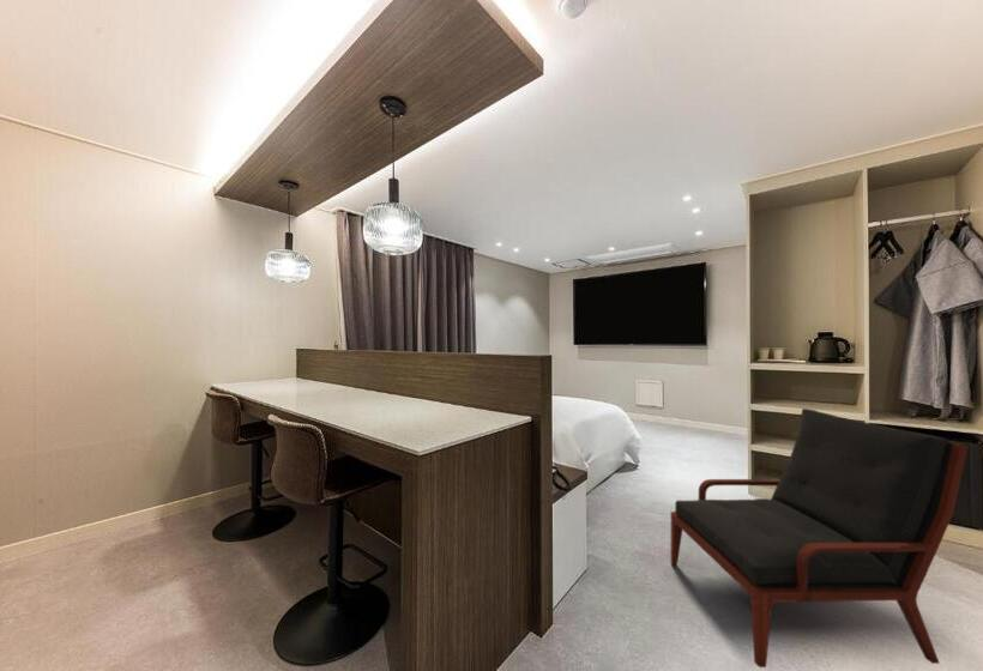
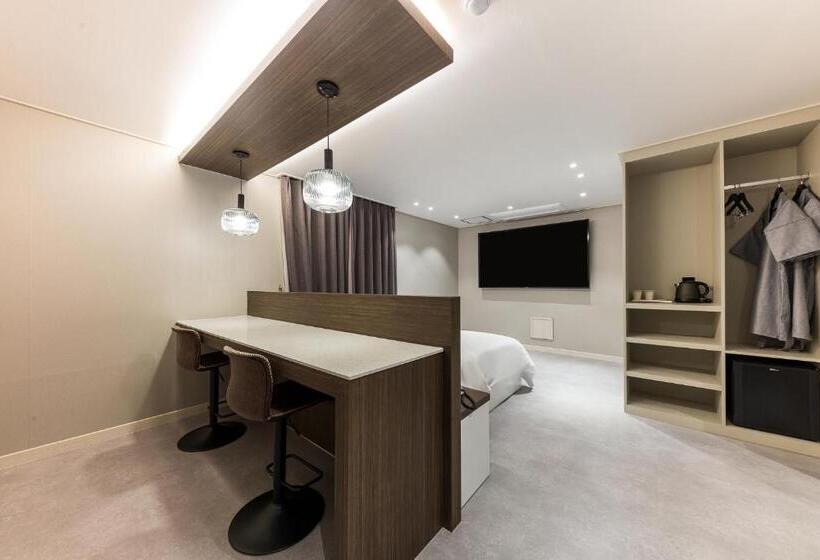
- armchair (792, 510)
